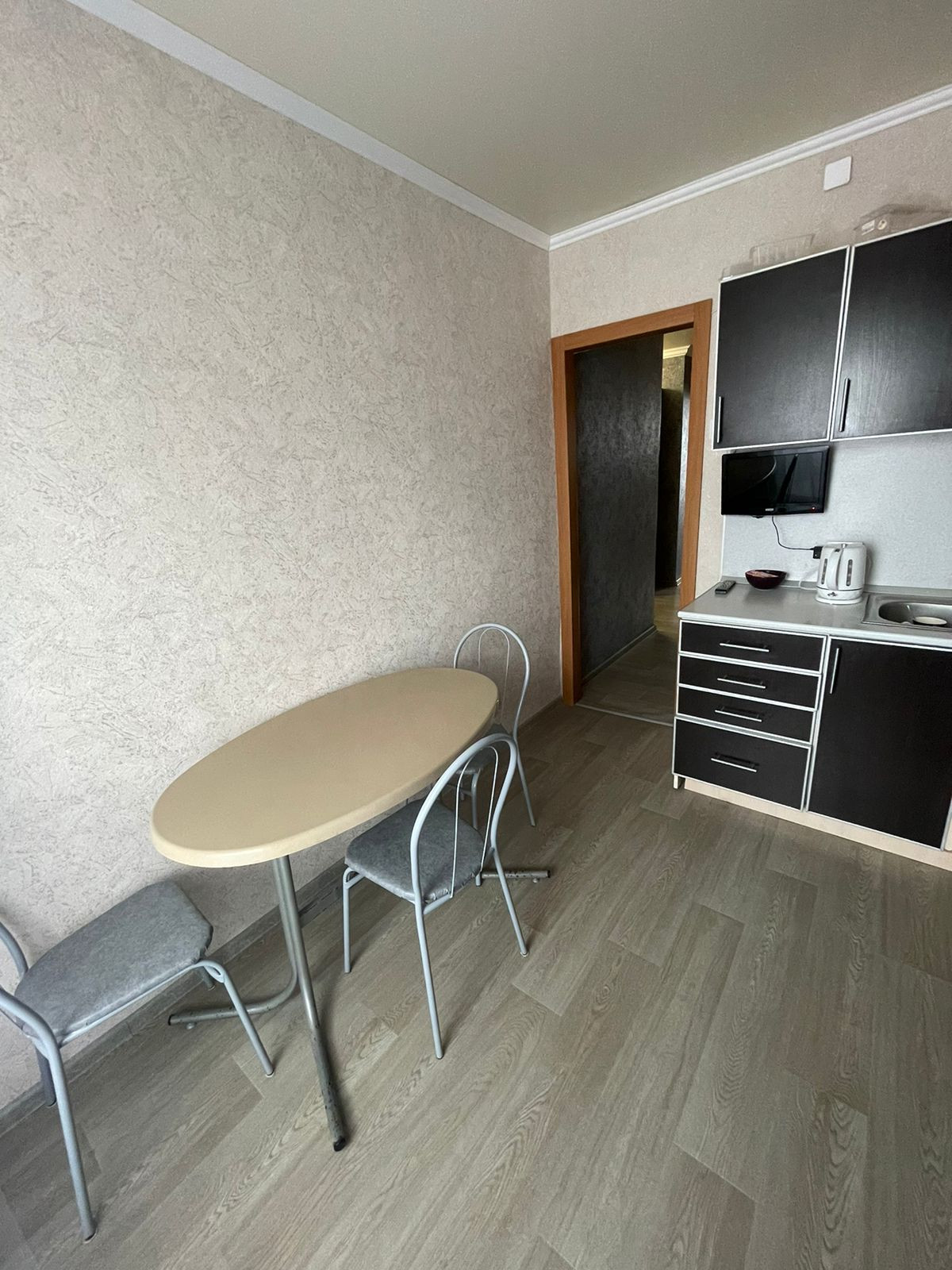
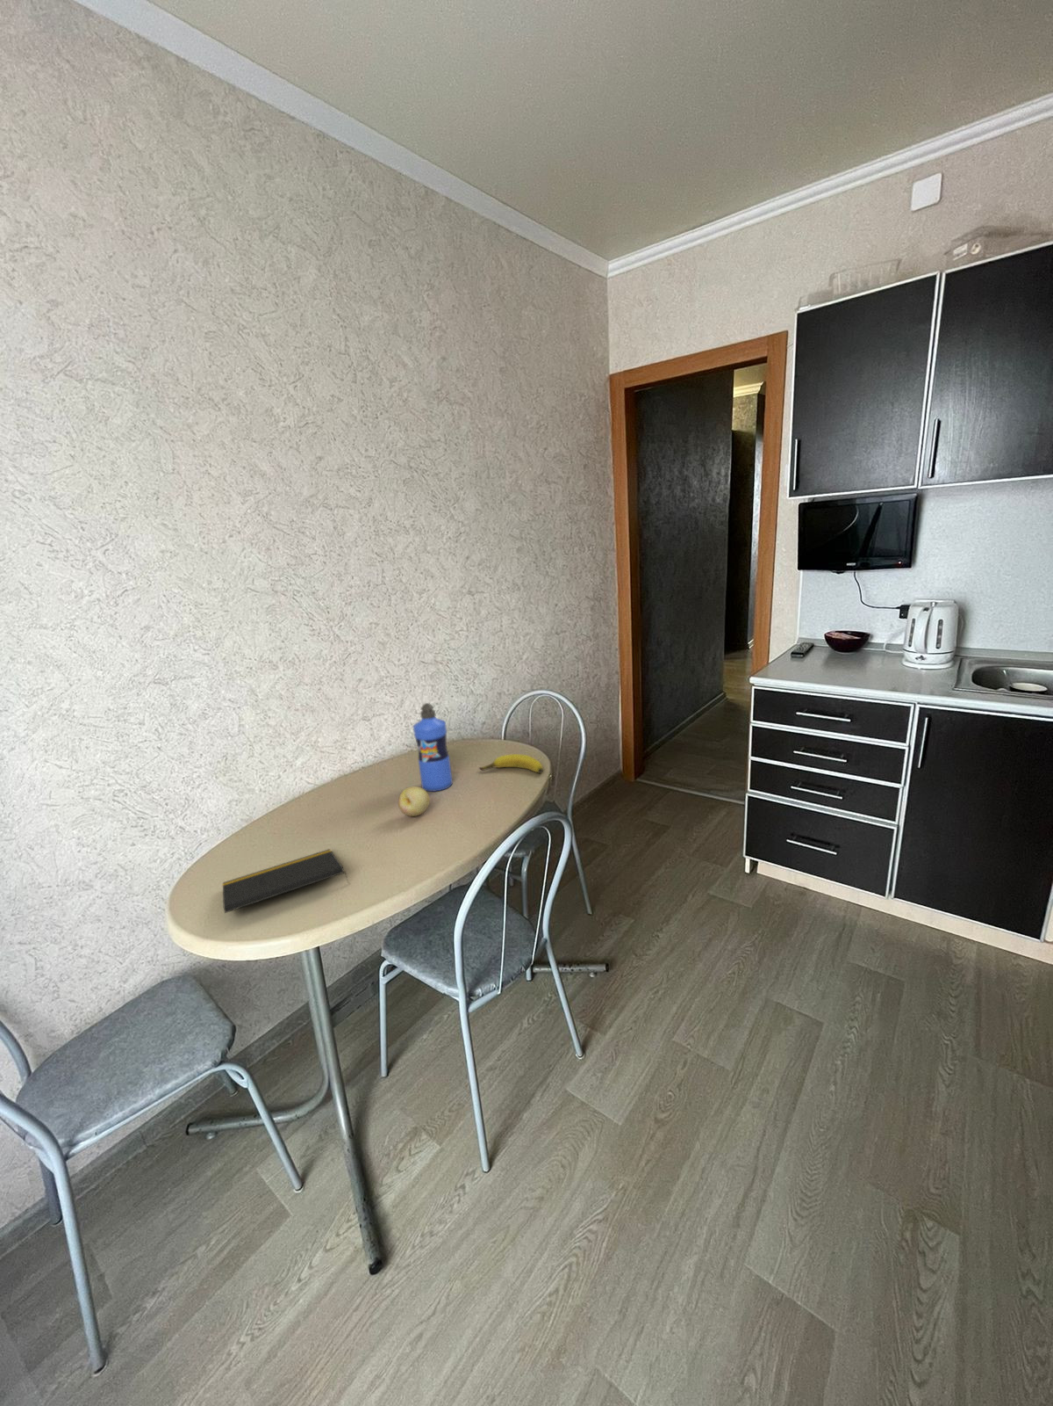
+ water bottle (431, 745)
+ fruit (414, 802)
+ notepad (282, 878)
+ banana (513, 763)
